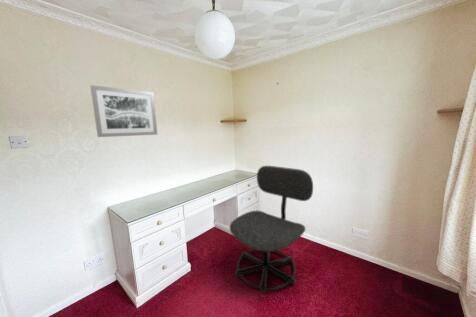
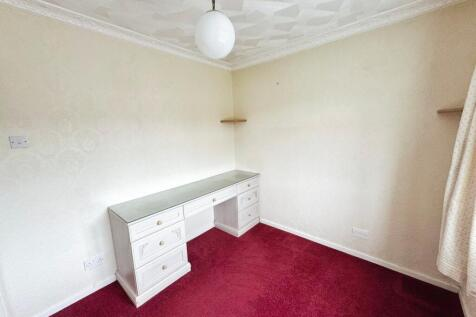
- office chair (266, 221)
- wall art (127, 113)
